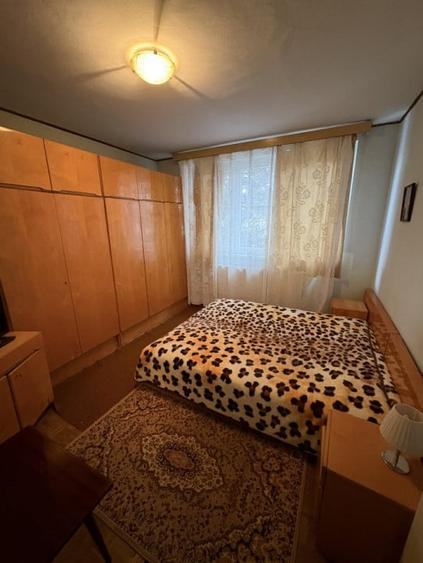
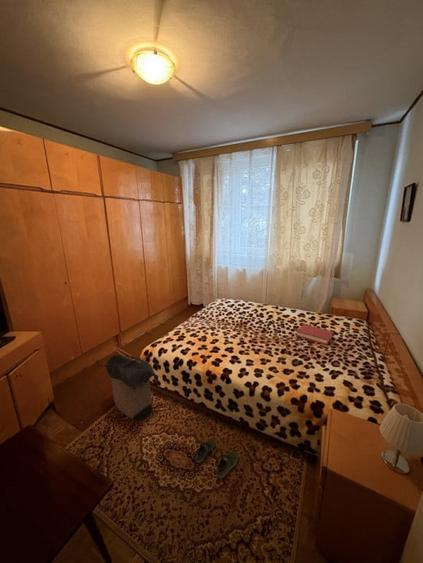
+ hardback book (314, 333)
+ shoe (211, 449)
+ laundry hamper (131, 378)
